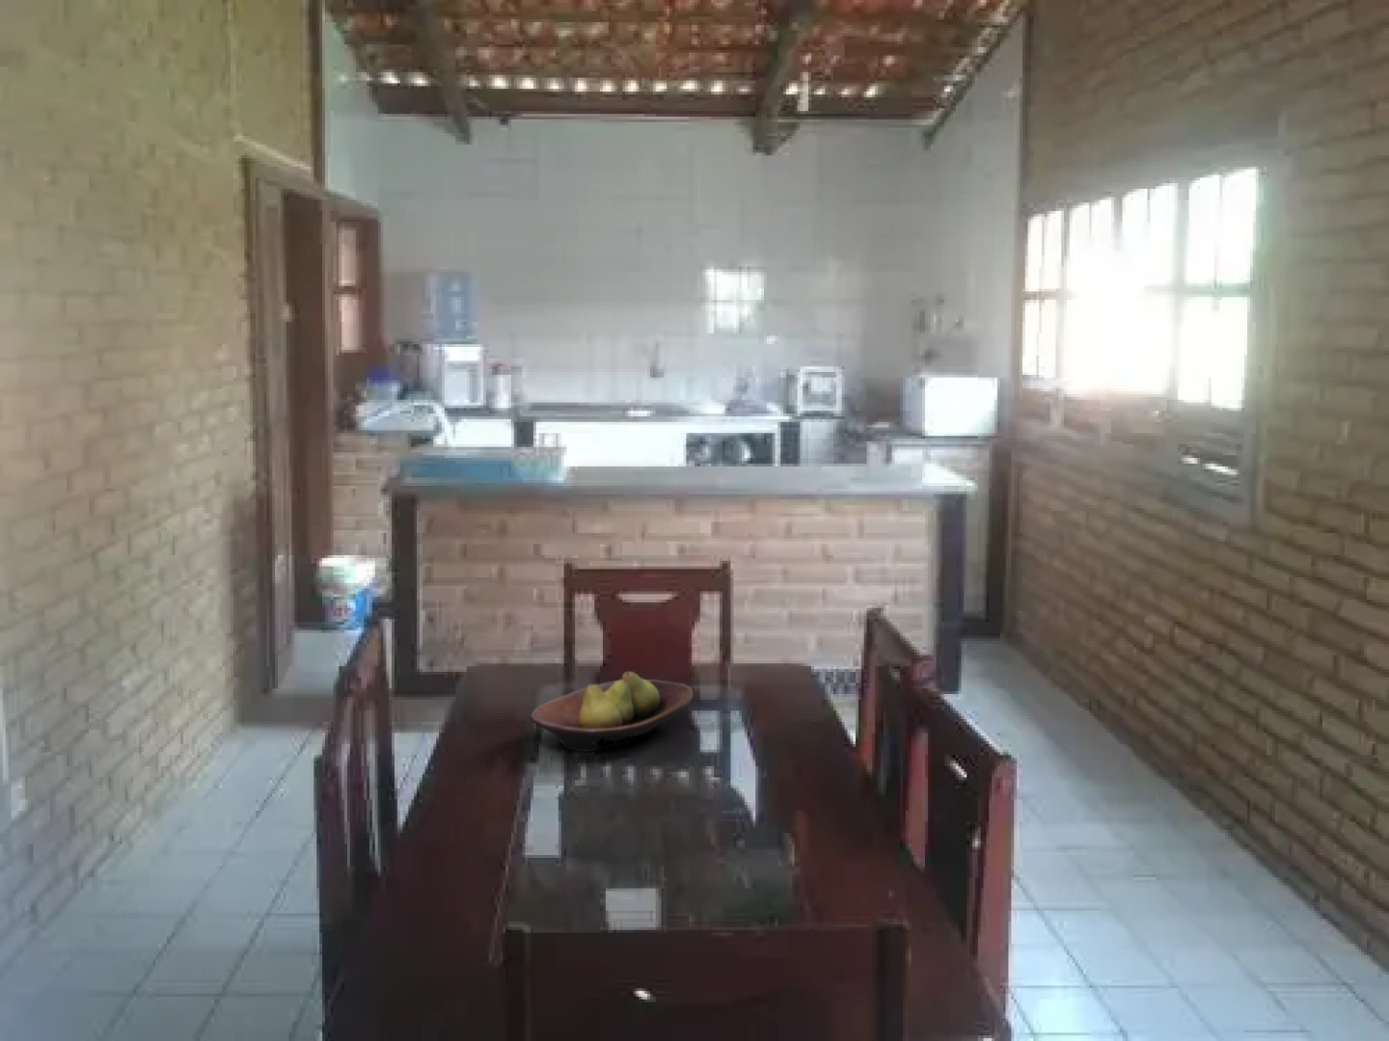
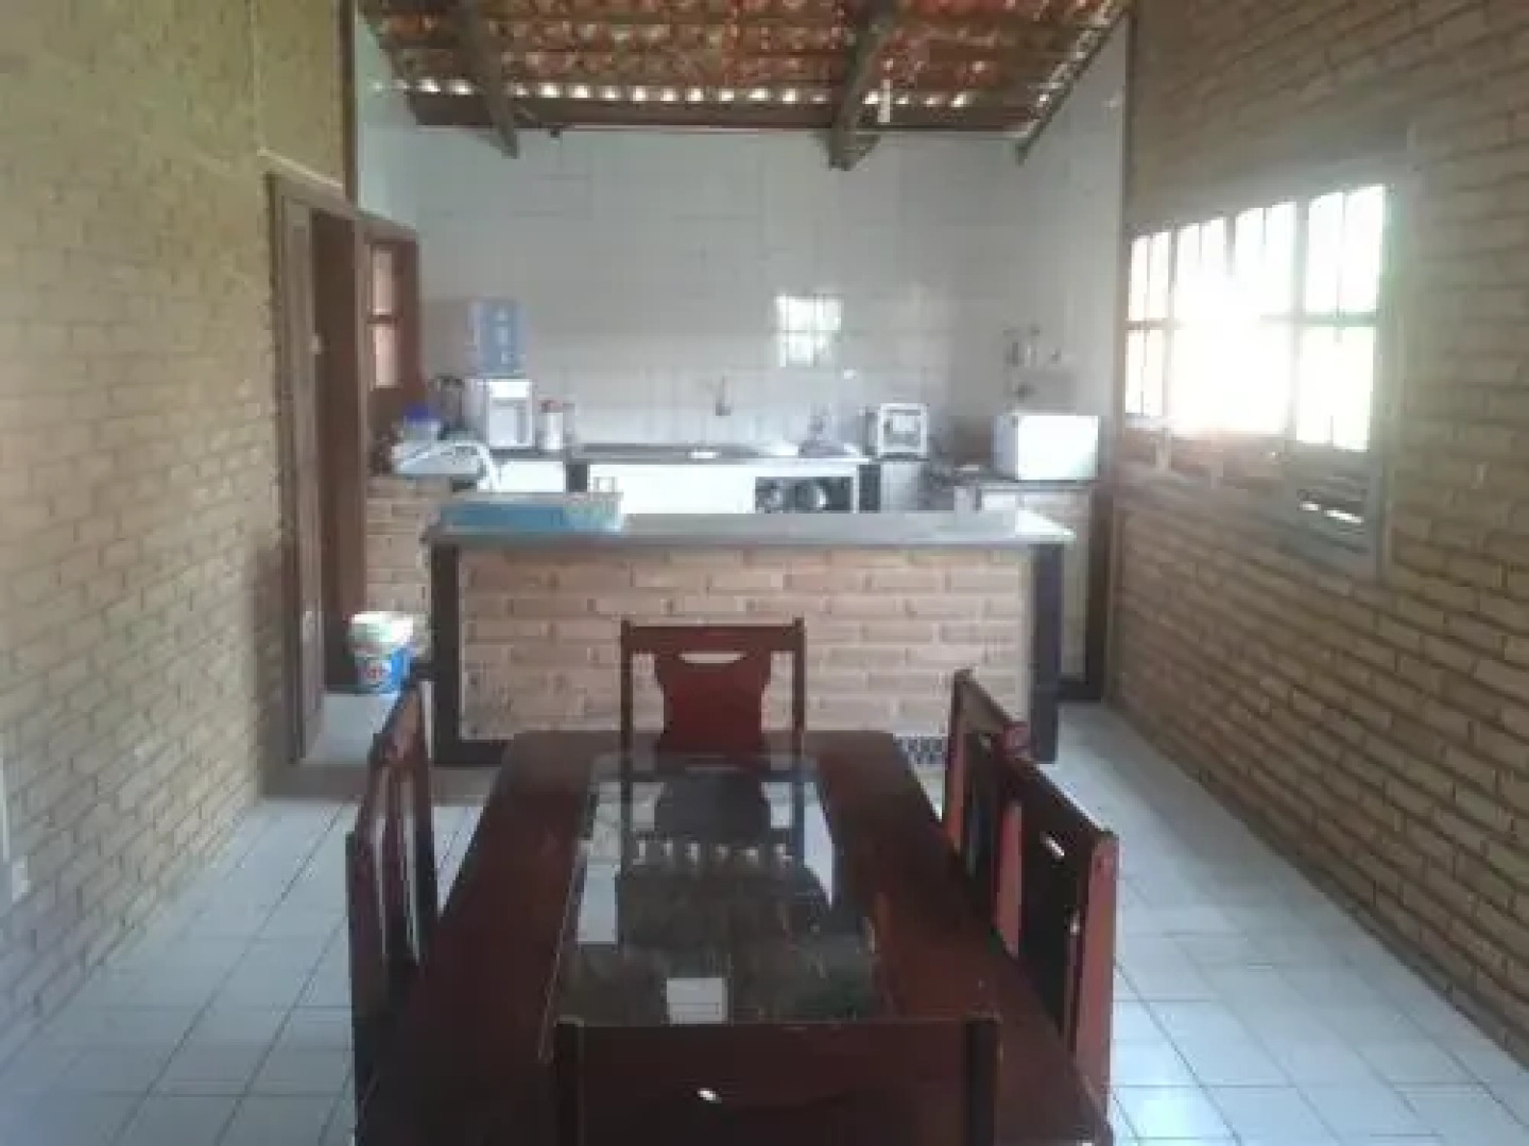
- fruit bowl (614, 705)
